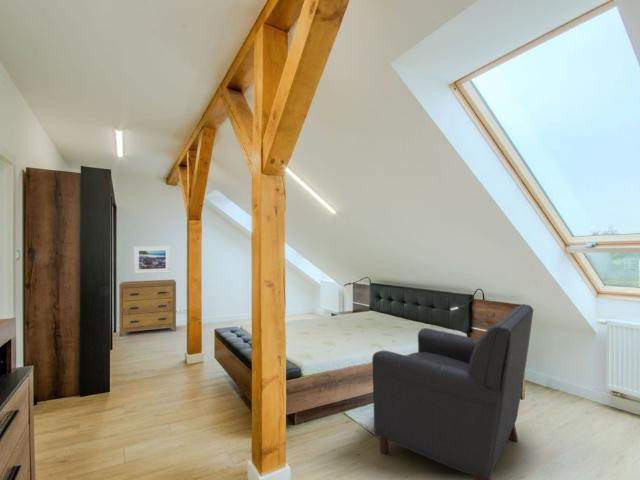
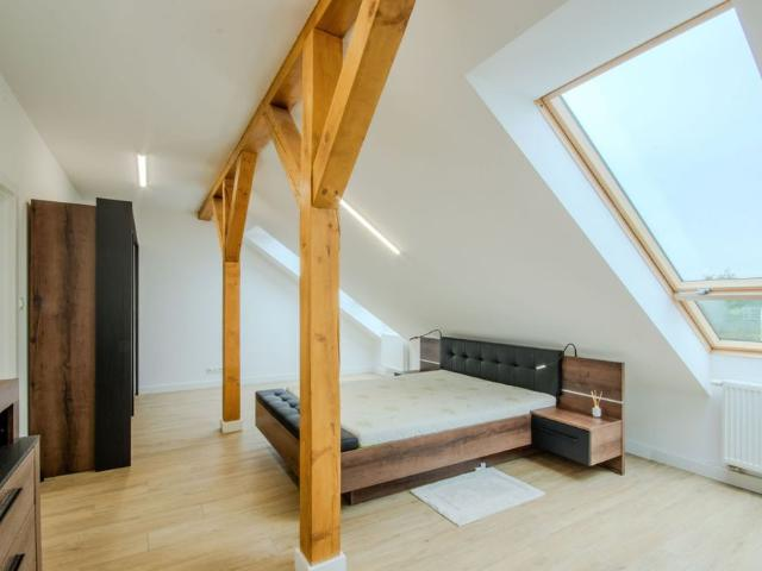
- chair (453, 376)
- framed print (152, 259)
- dresser (148, 306)
